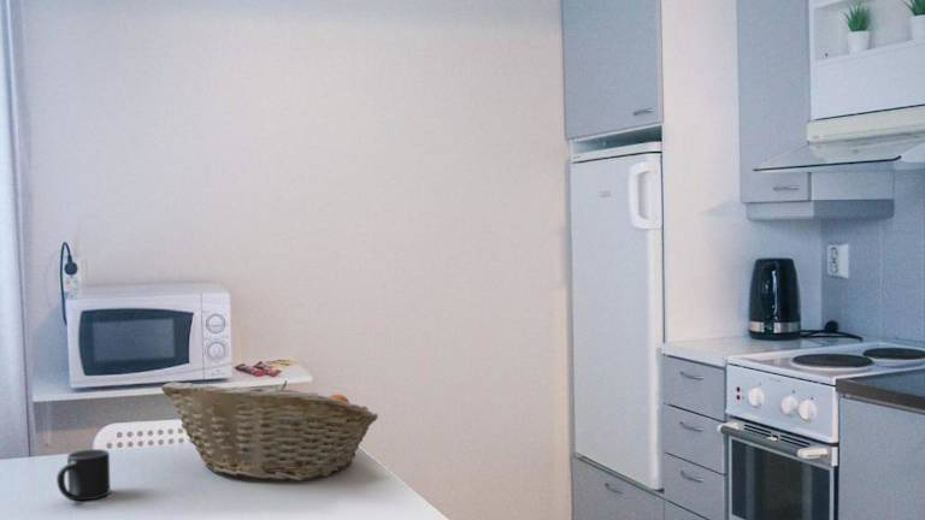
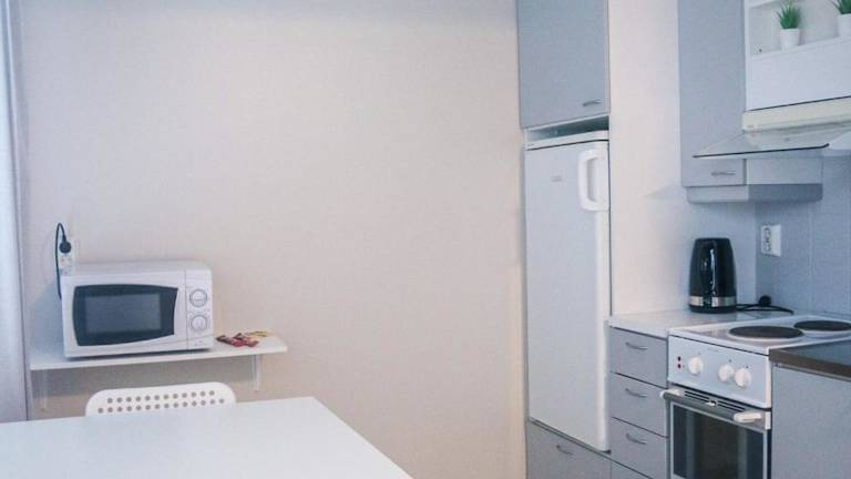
- mug (79, 475)
- fruit basket (270, 420)
